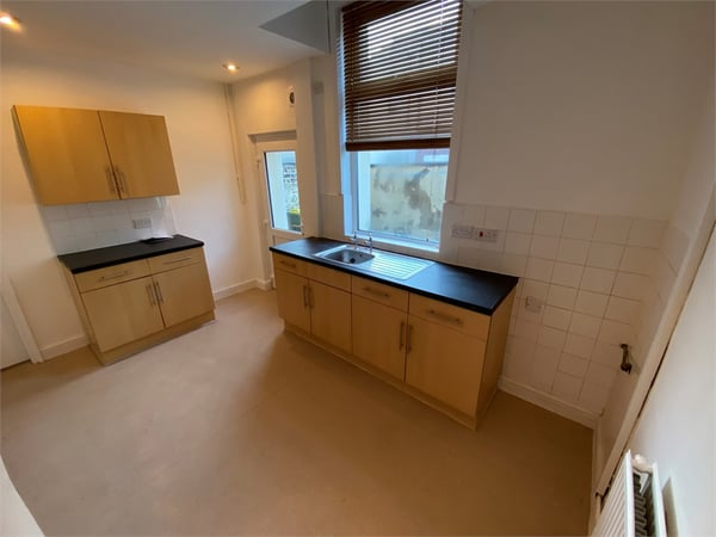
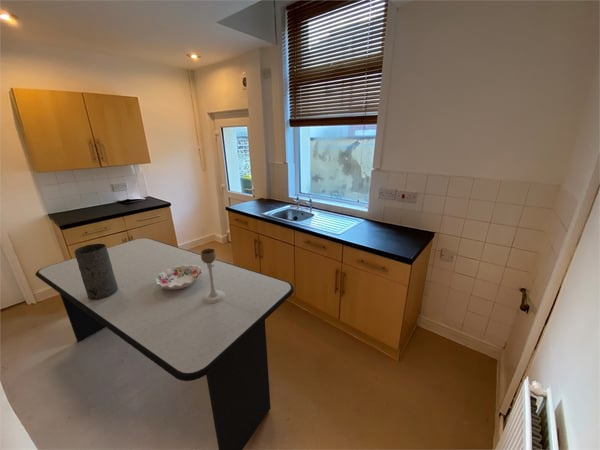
+ decorative bowl (180, 278)
+ vase (97, 270)
+ candle holder (211, 274)
+ dining table (166, 320)
